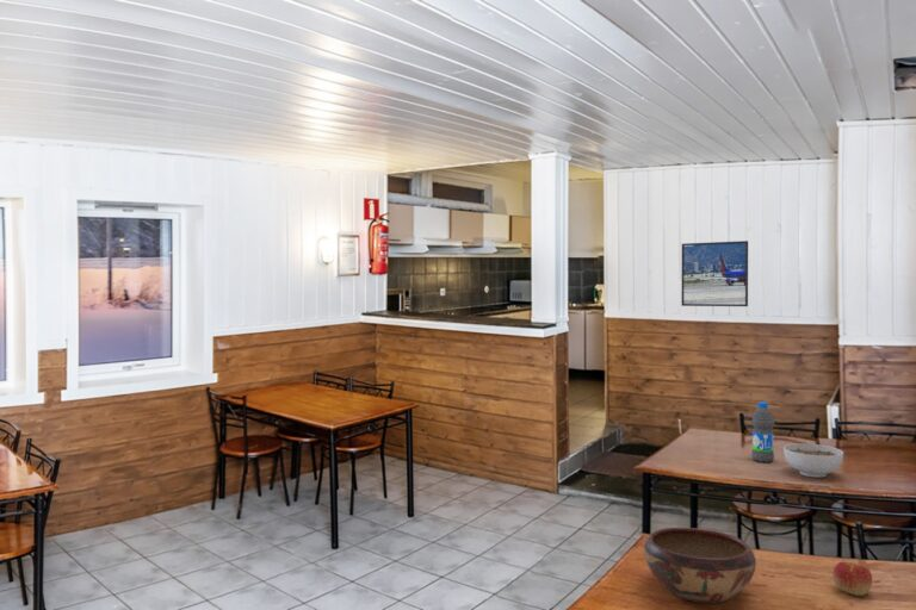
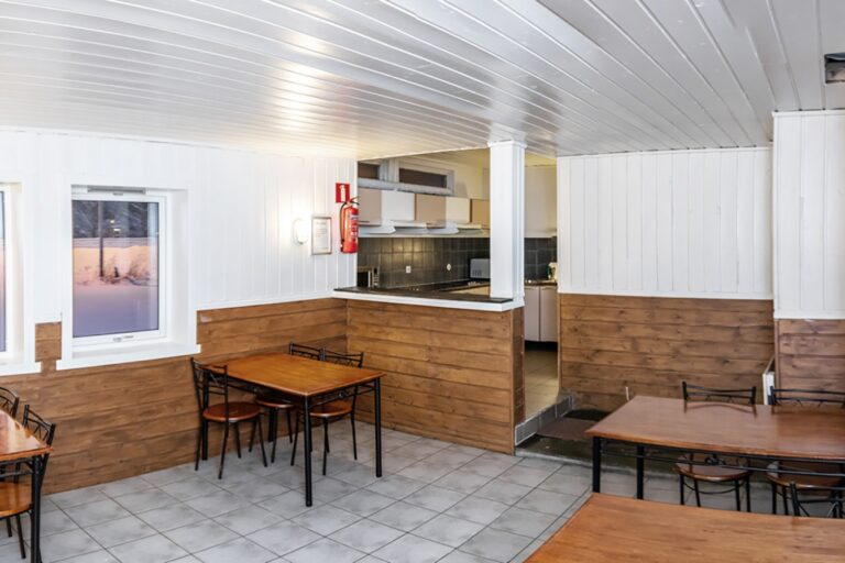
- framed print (713, 274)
- decorative bowl (698, 565)
- water bottle (762, 431)
- apple (852, 577)
- bowl (812, 461)
